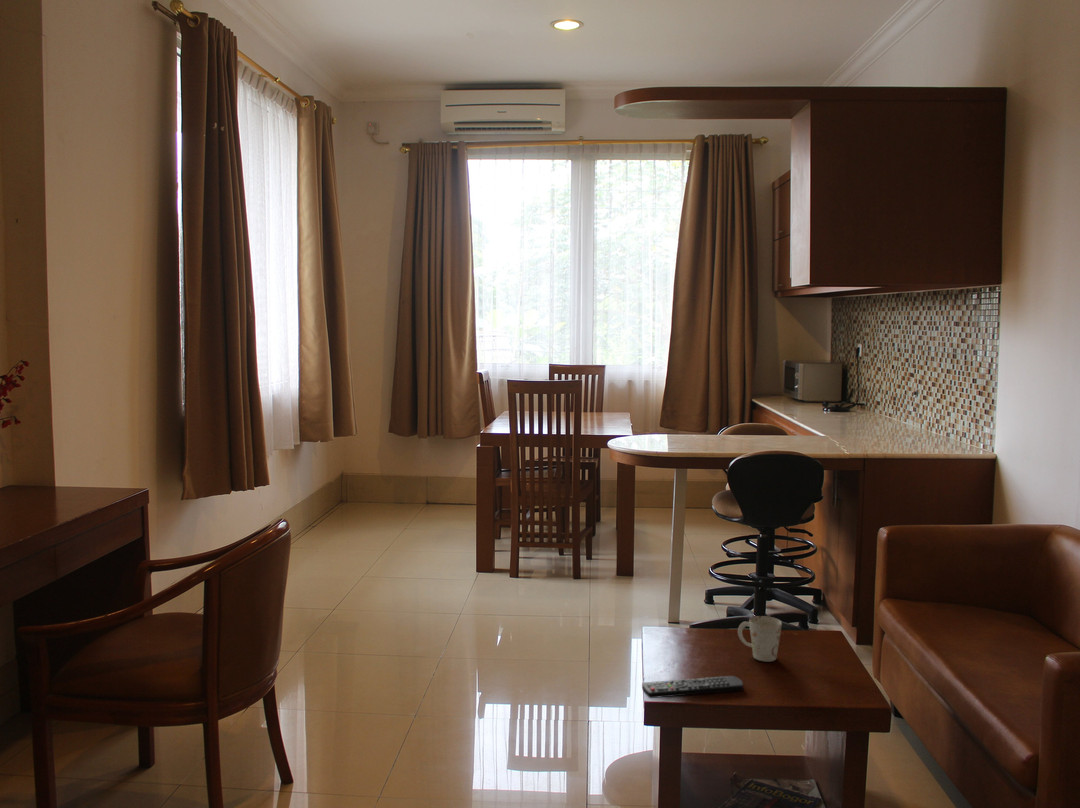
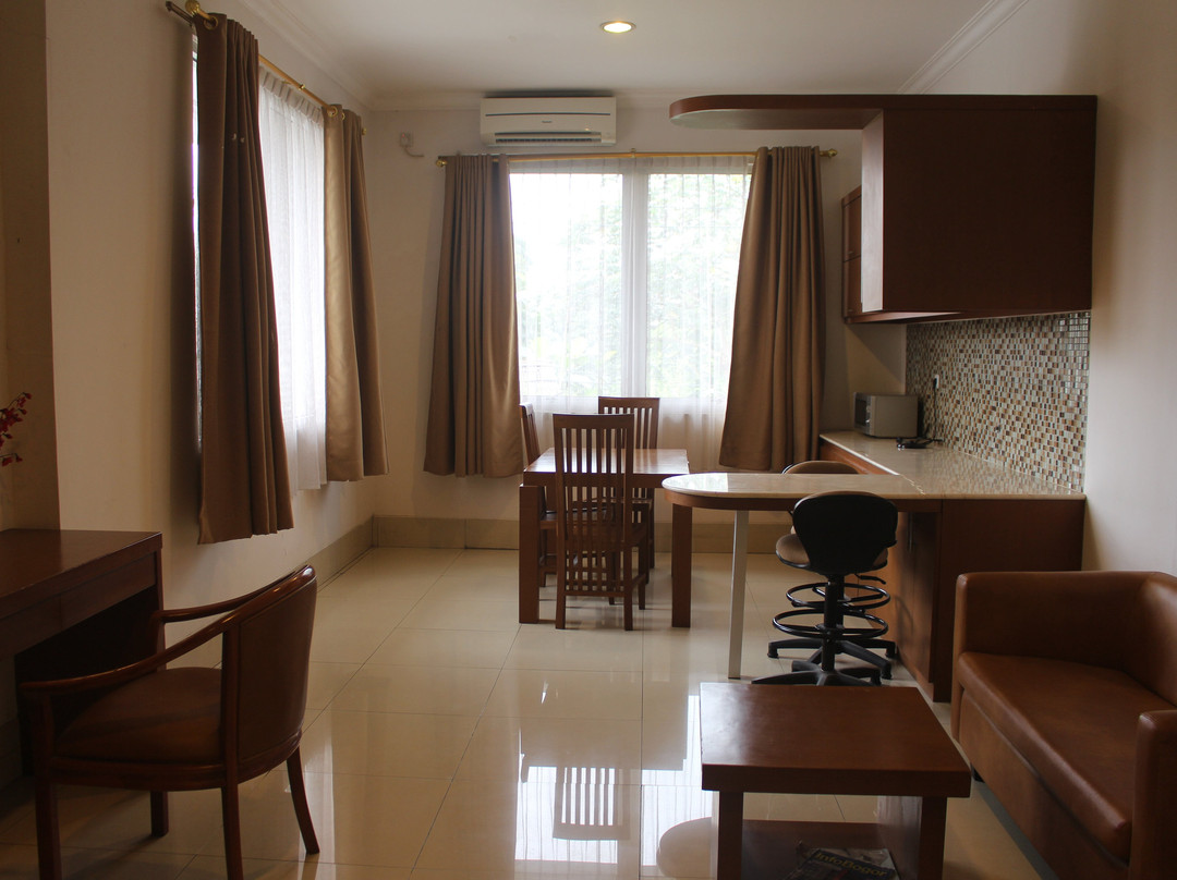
- remote control (693, 685)
- mug (757, 637)
